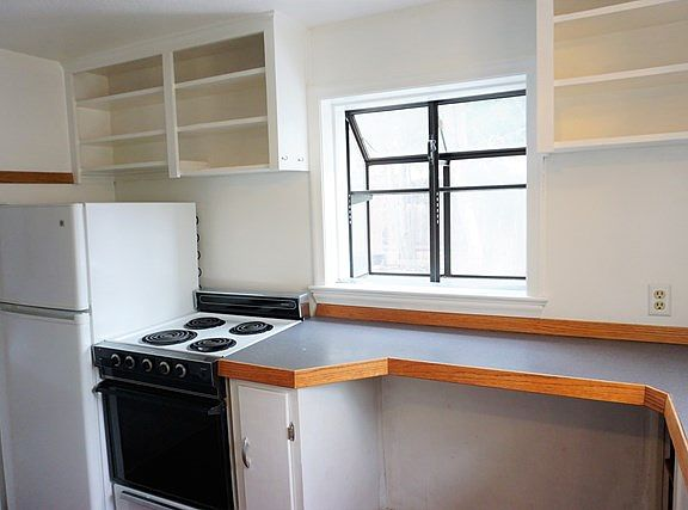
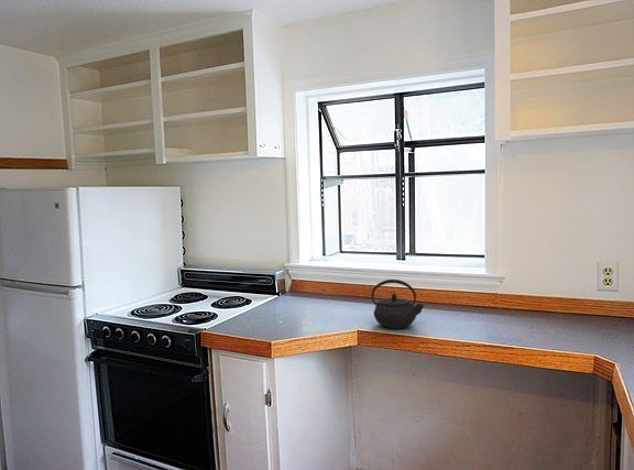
+ kettle (397, 303)
